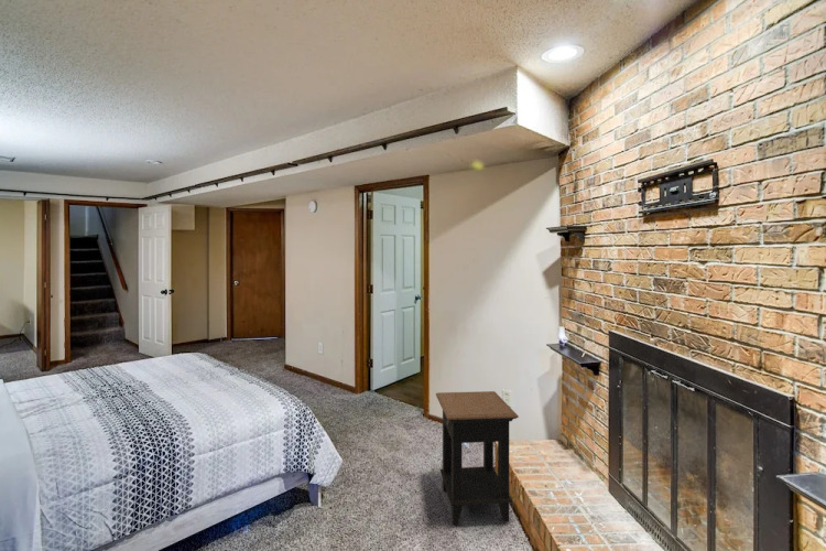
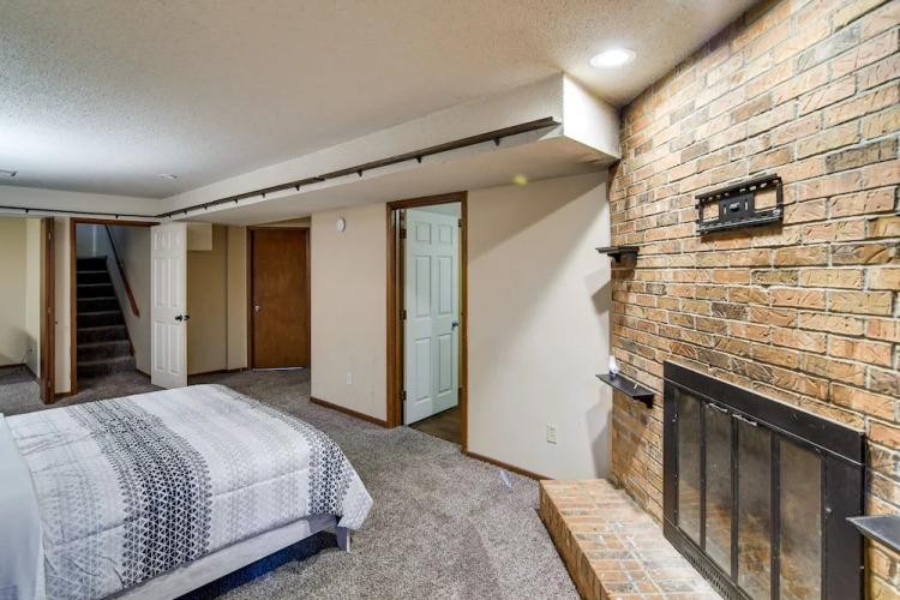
- side table (483, 453)
